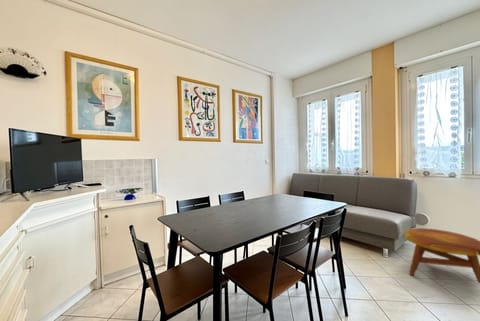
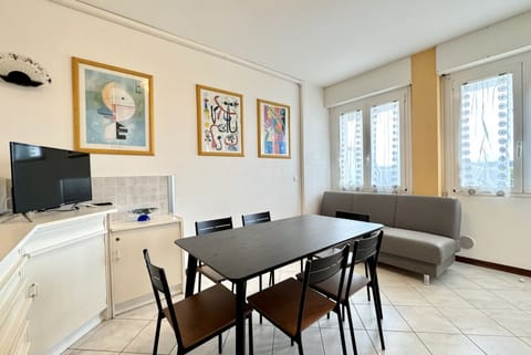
- side table (442, 255)
